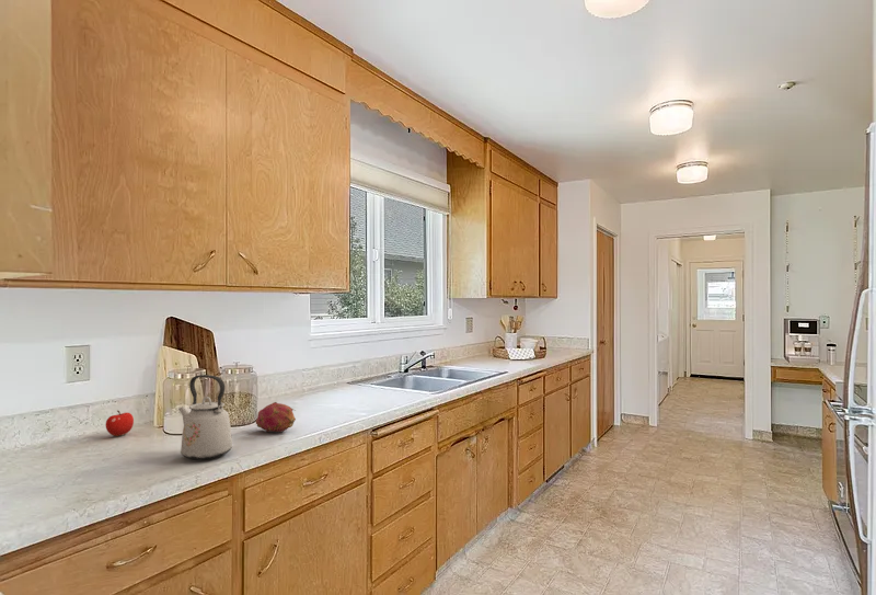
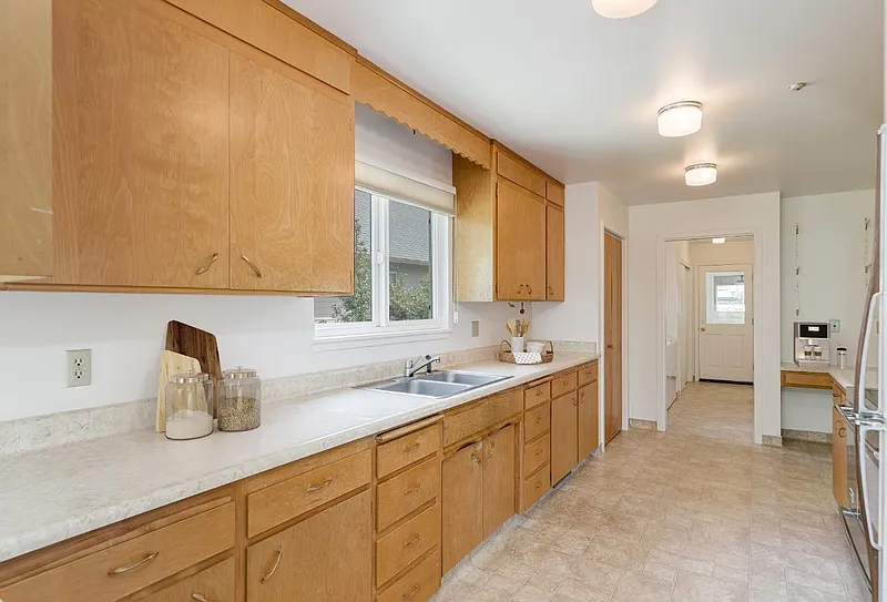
- kettle (200, 414)
- fruit (275, 416)
- apple (119, 422)
